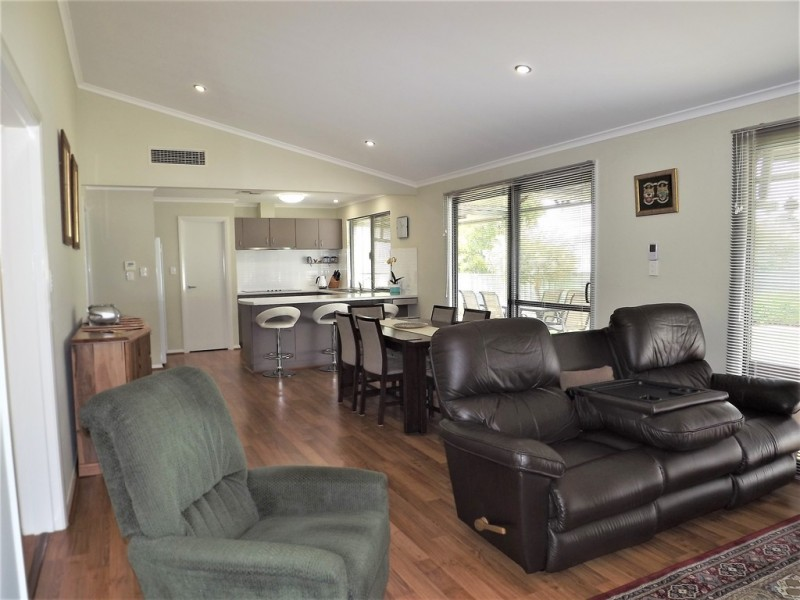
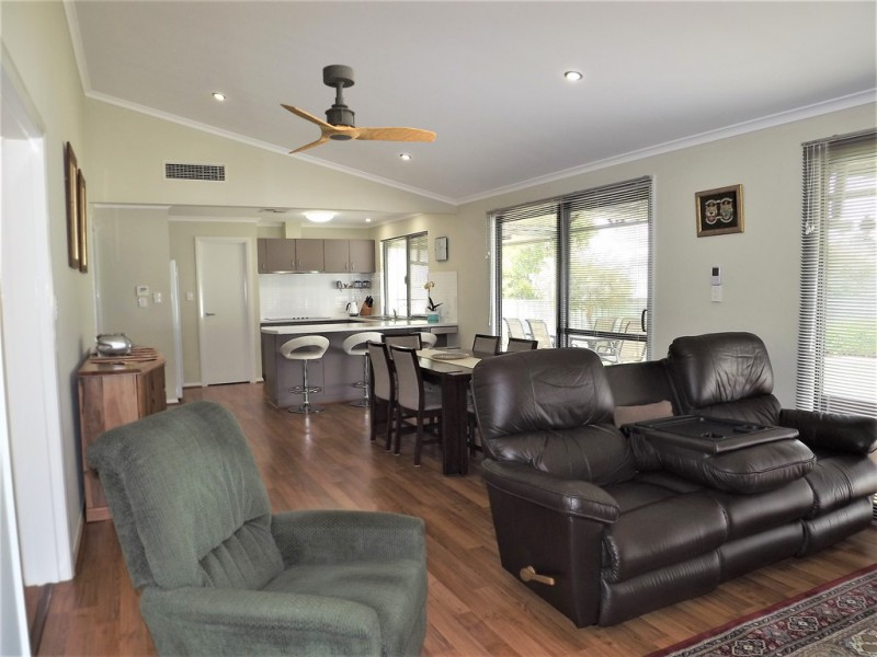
+ ceiling fan (354, 112)
